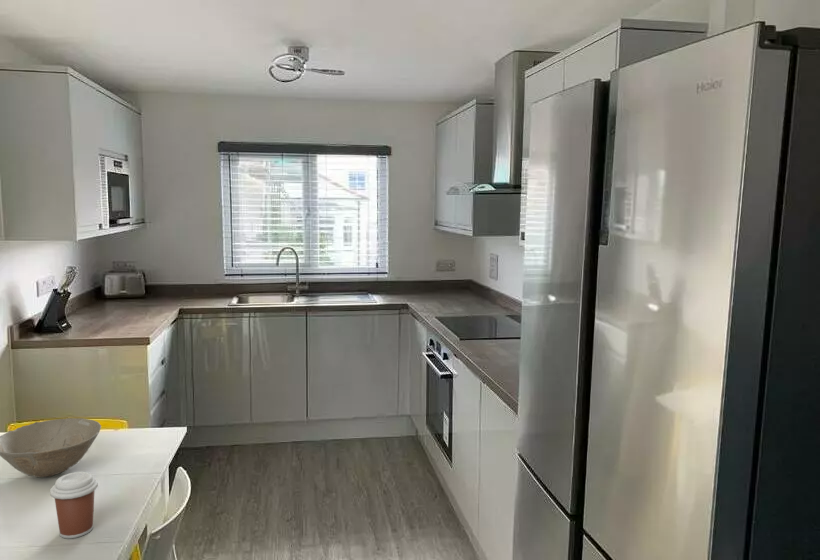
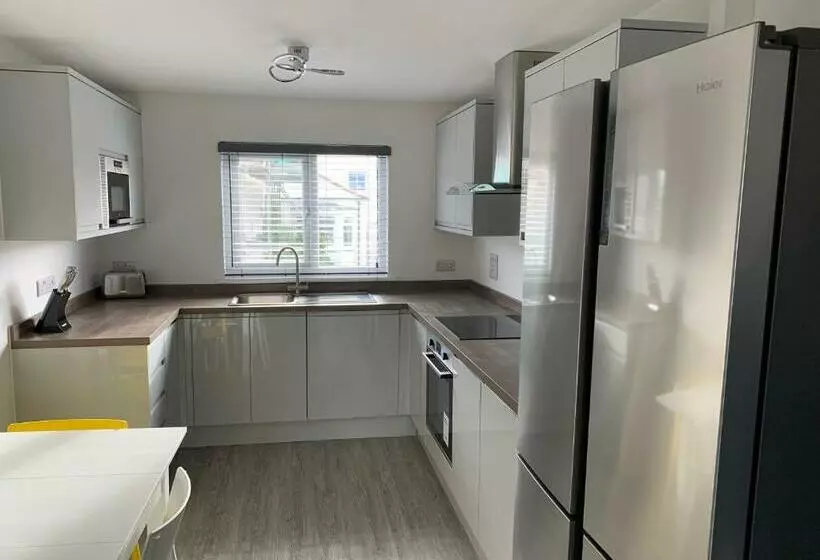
- coffee cup (75, 504)
- bowl (49, 452)
